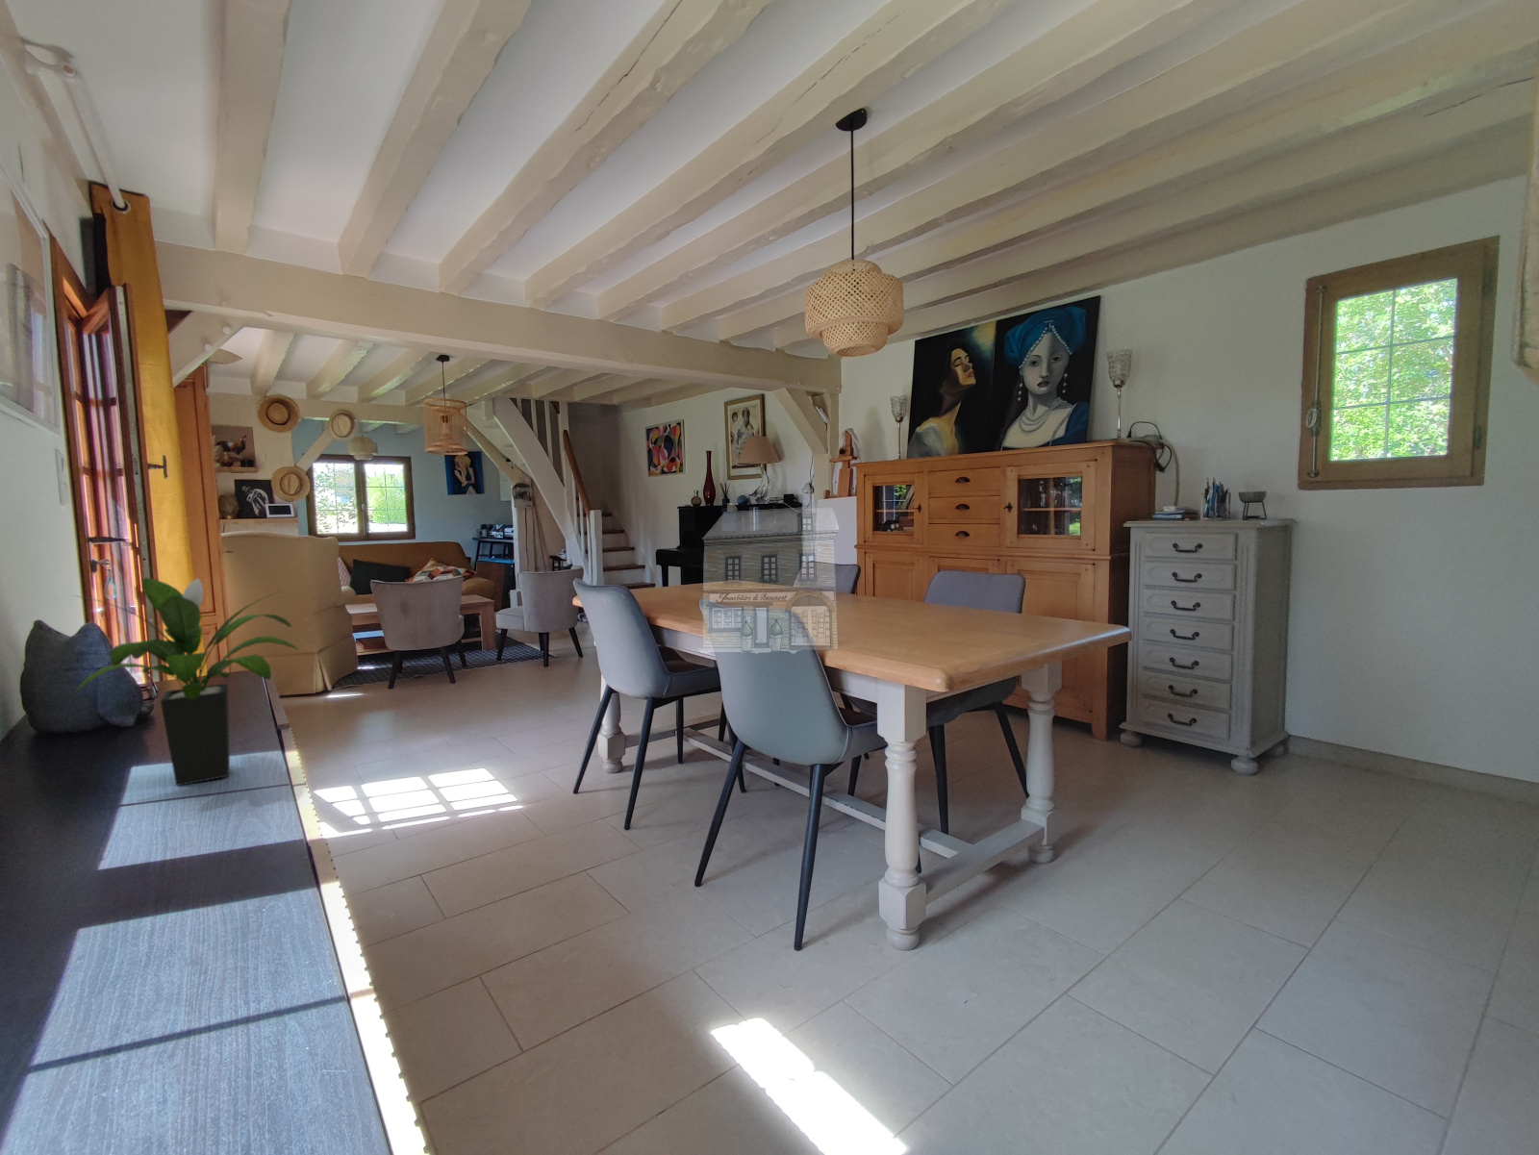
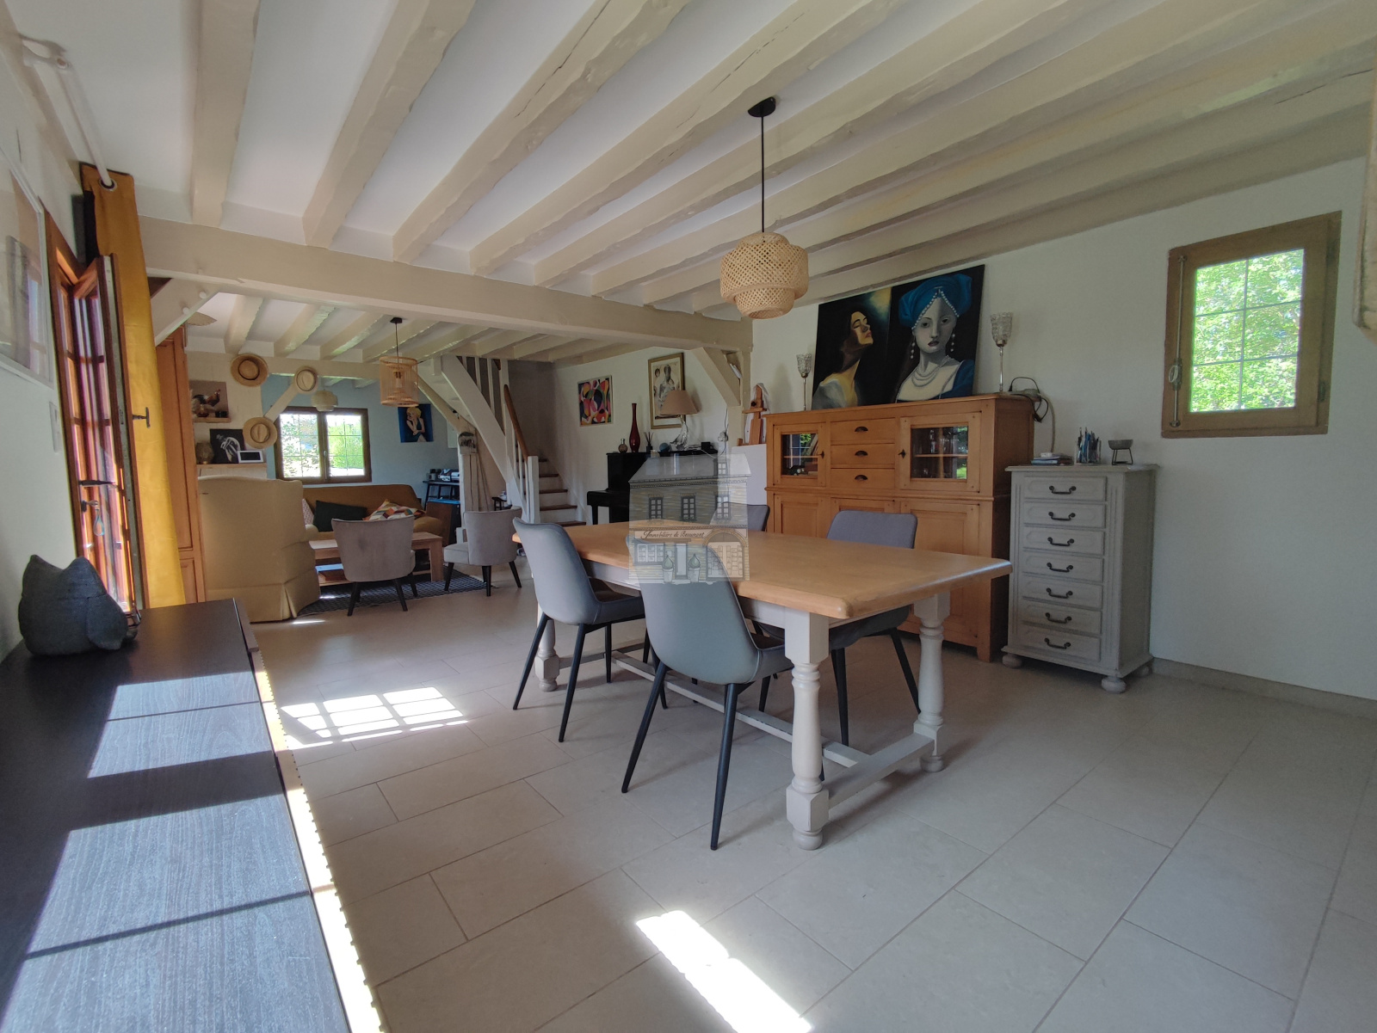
- potted plant (197, 678)
